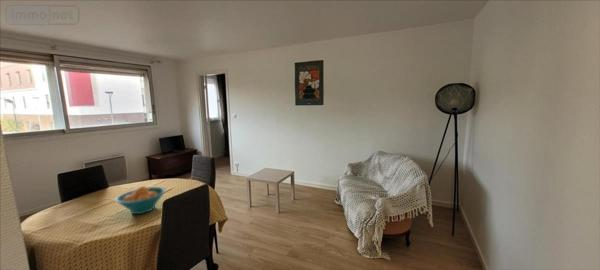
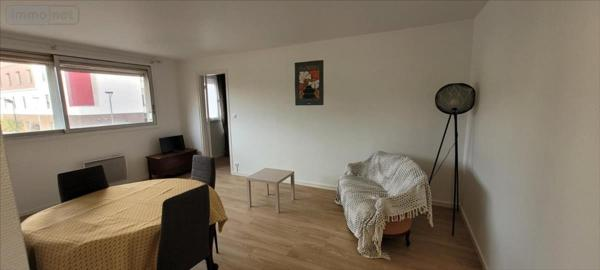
- fruit bowl (142, 198)
